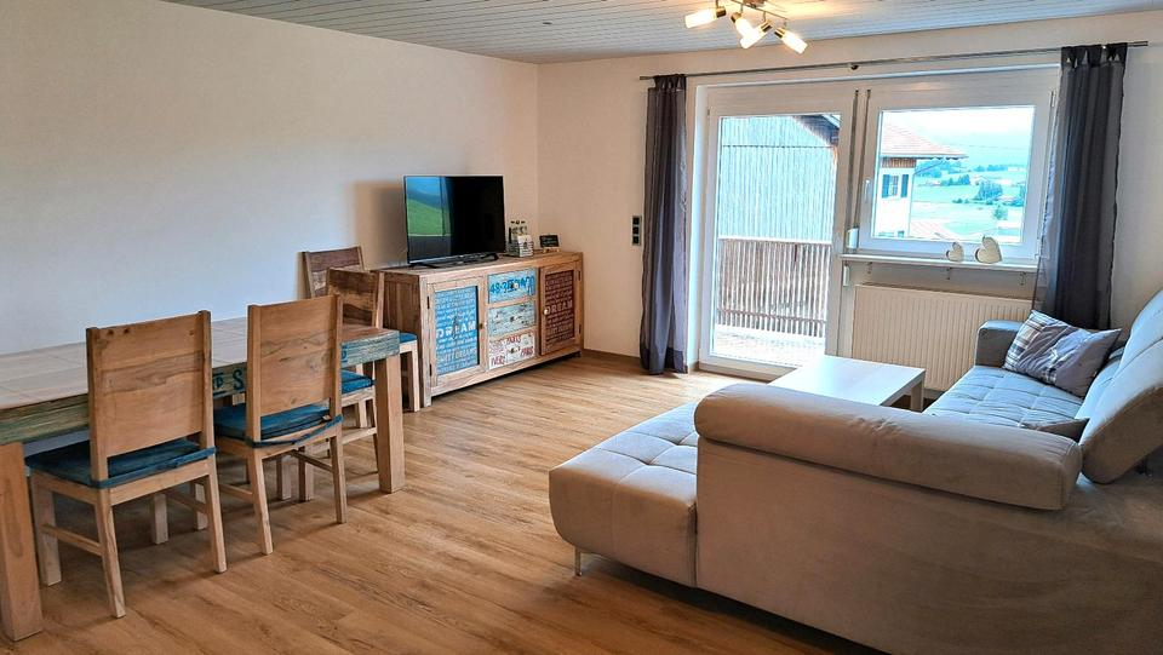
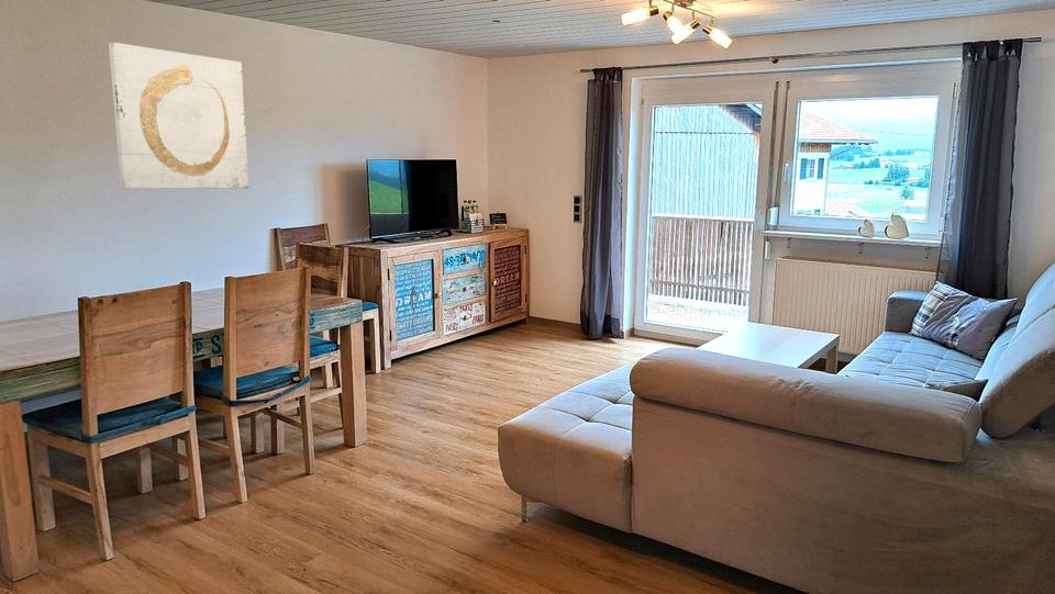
+ wall art (184, 121)
